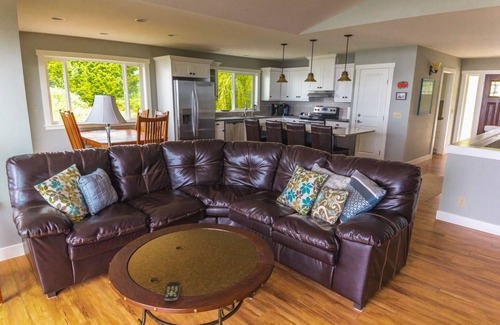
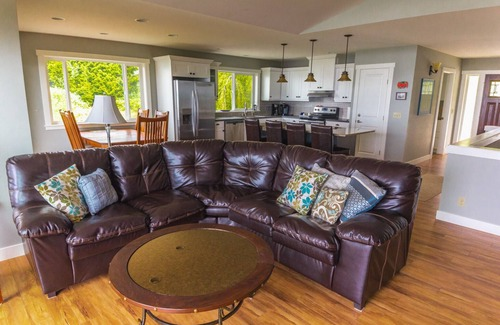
- remote control (172, 290)
